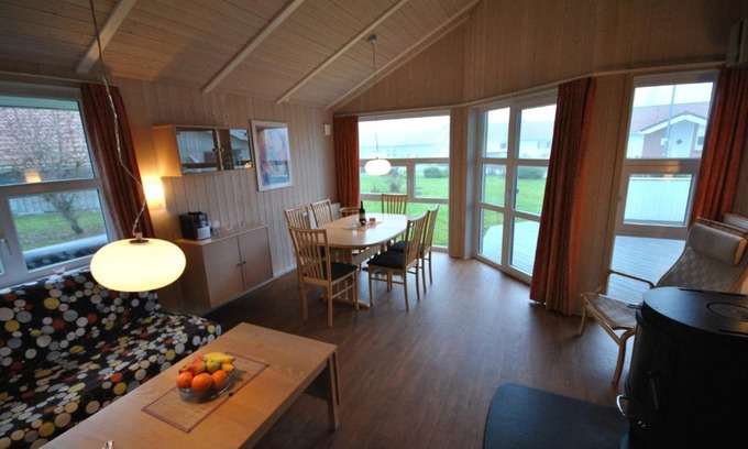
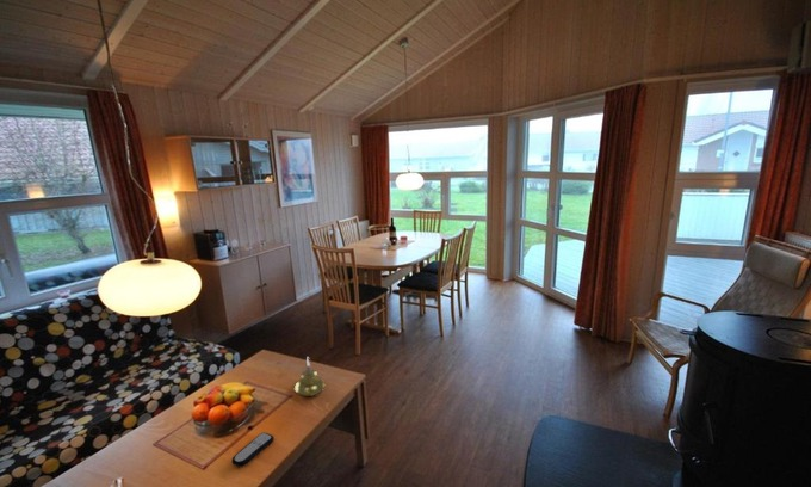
+ remote control (253, 448)
+ candle holder (308, 371)
